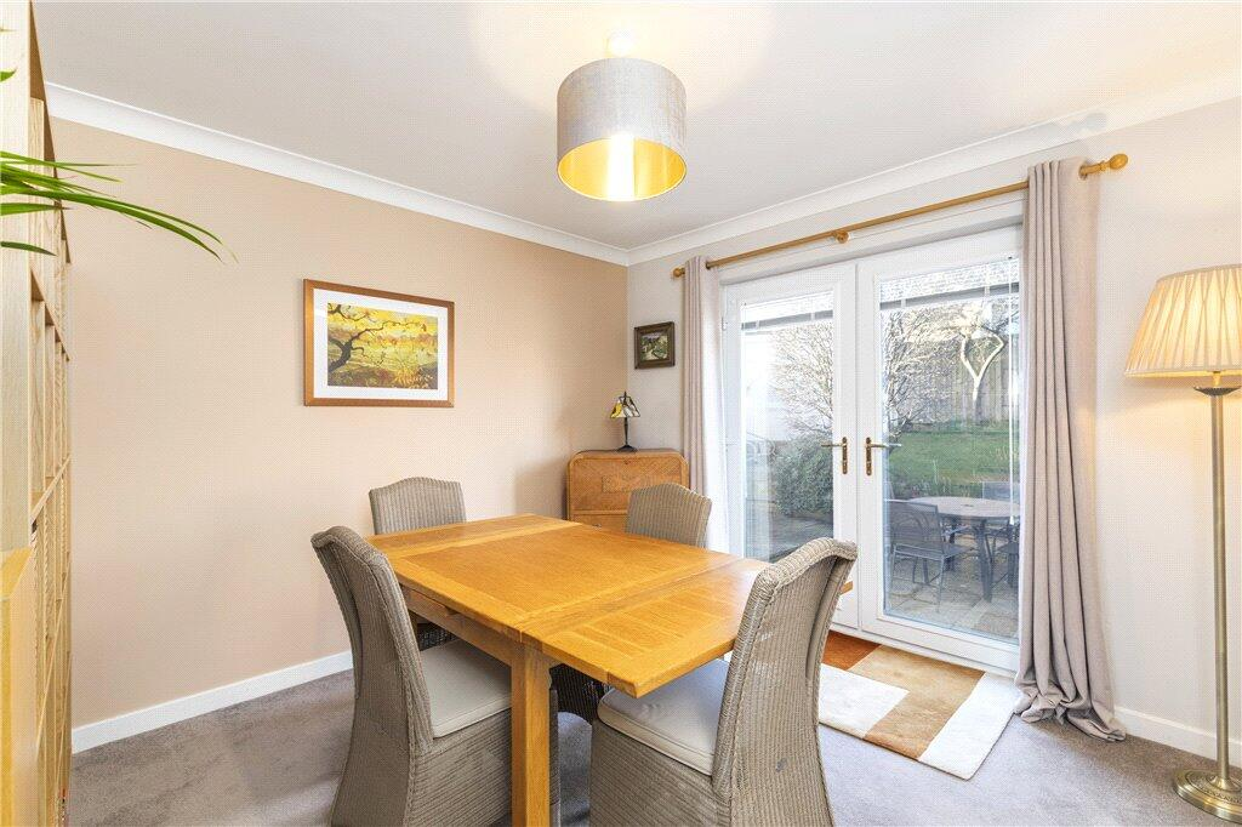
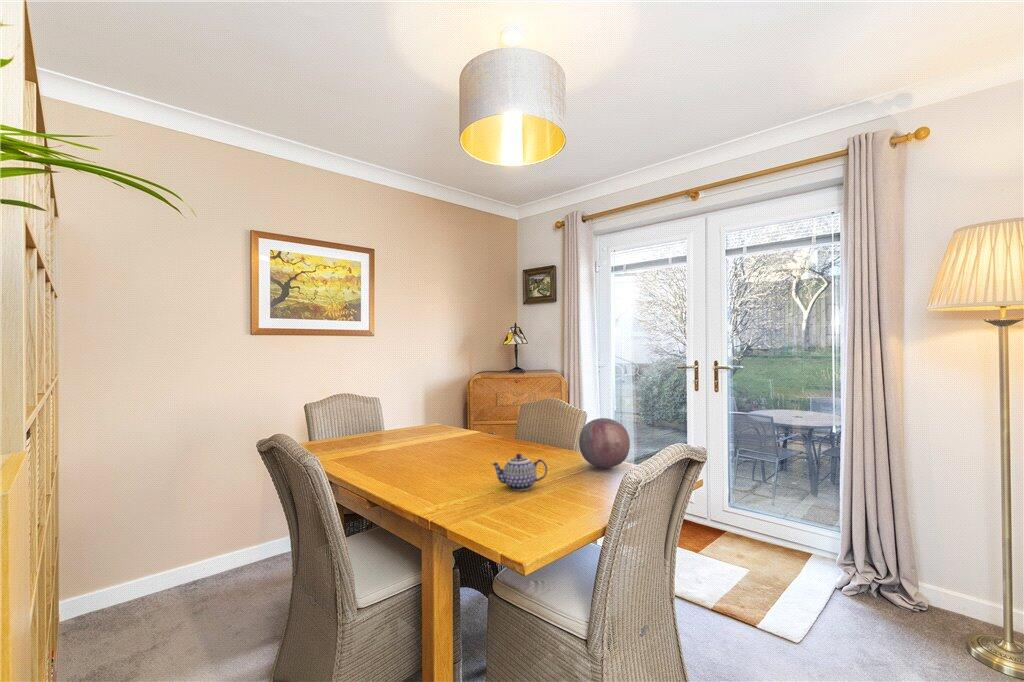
+ decorative ball (604, 442)
+ teapot (519, 470)
